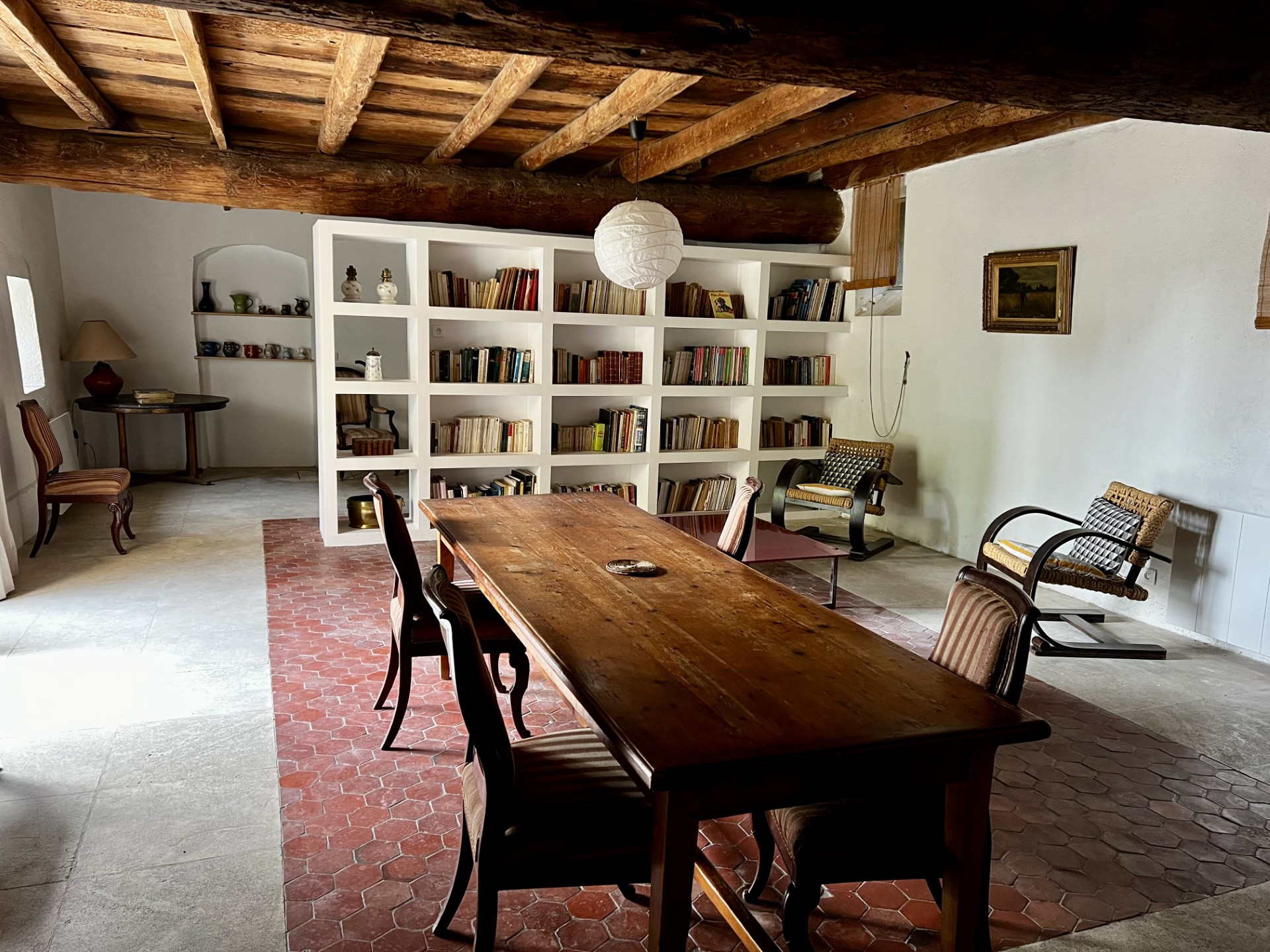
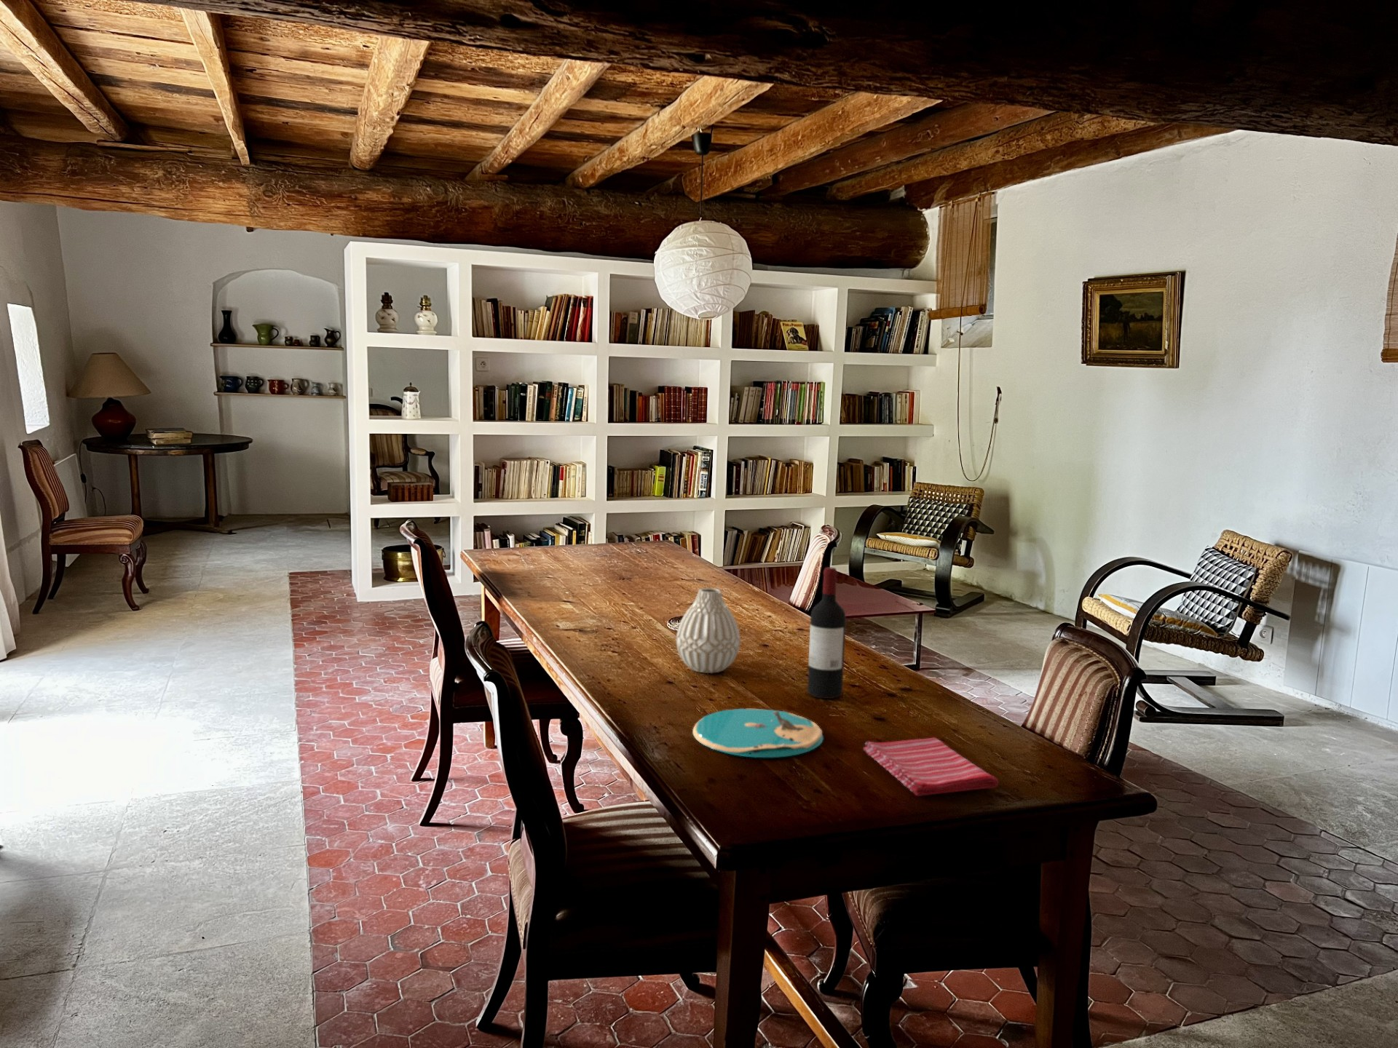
+ vase (709, 629)
+ plate (758, 722)
+ wine bottle (827, 632)
+ dish towel (928, 763)
